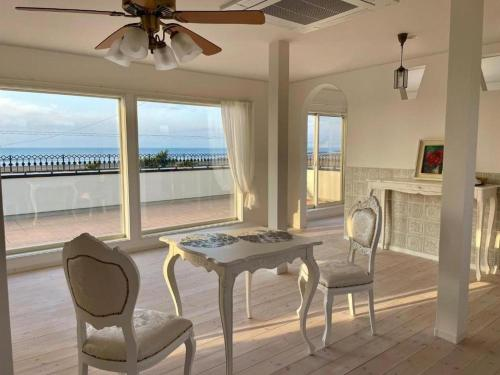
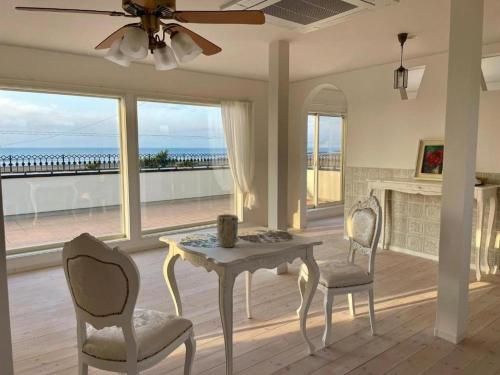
+ plant pot (227, 230)
